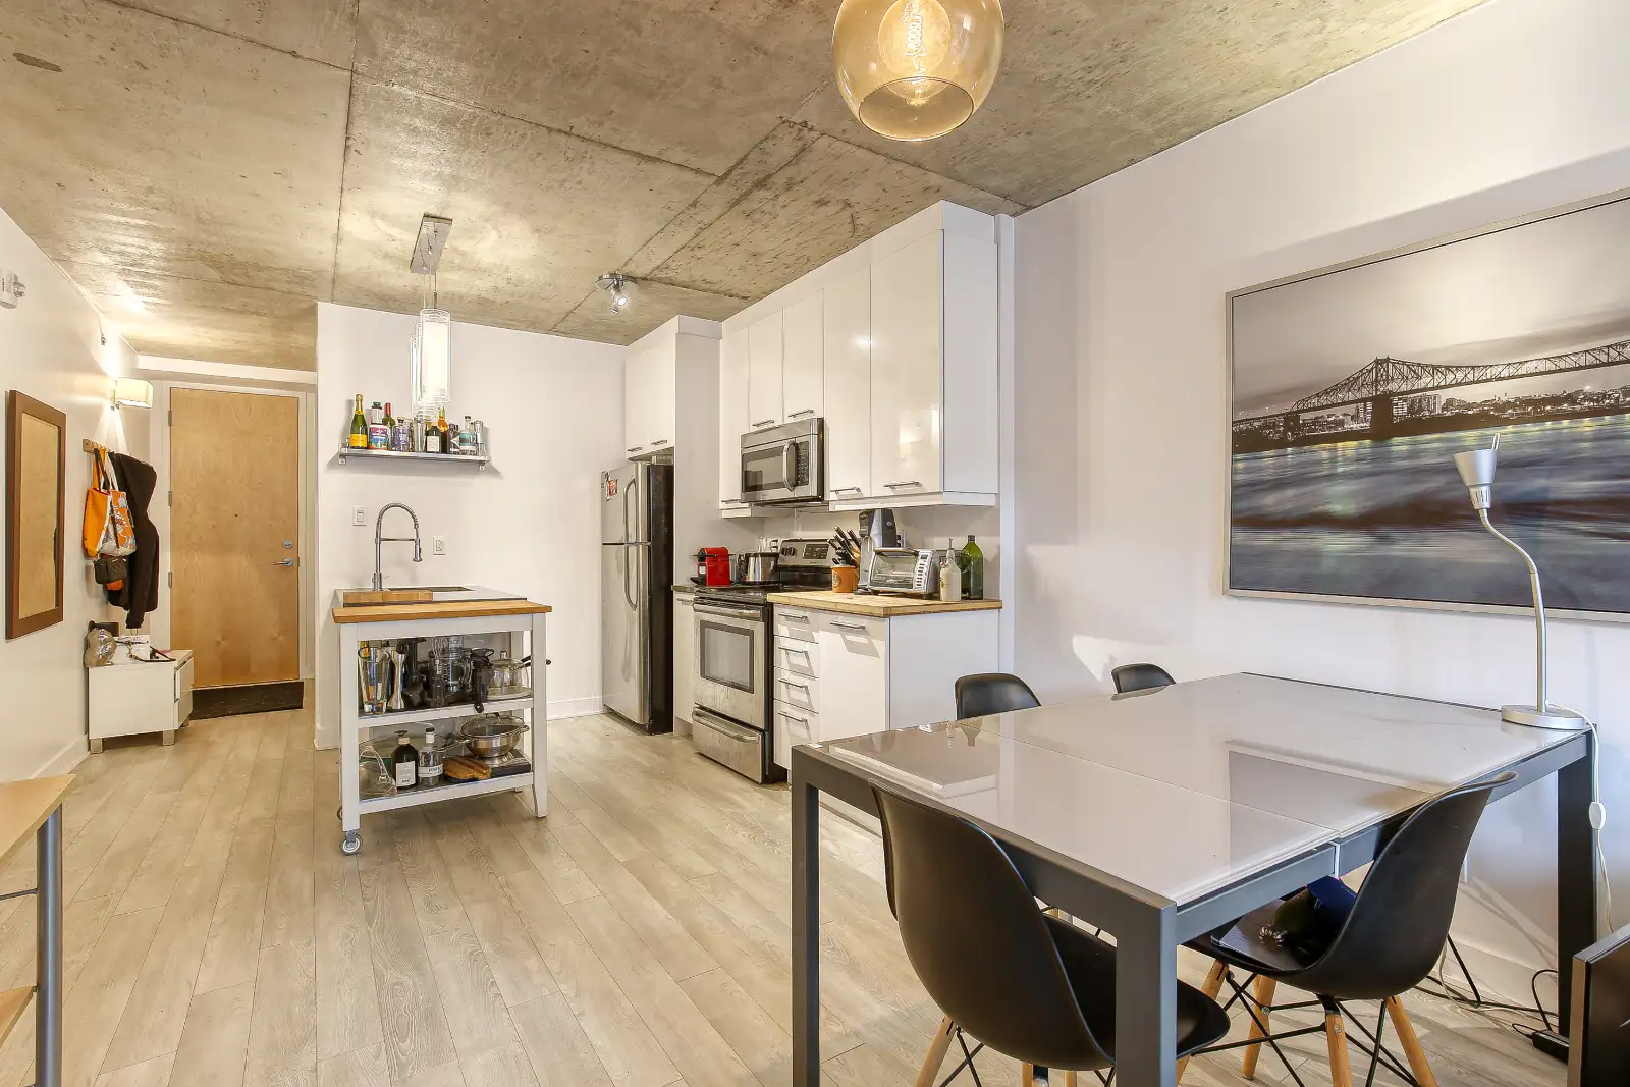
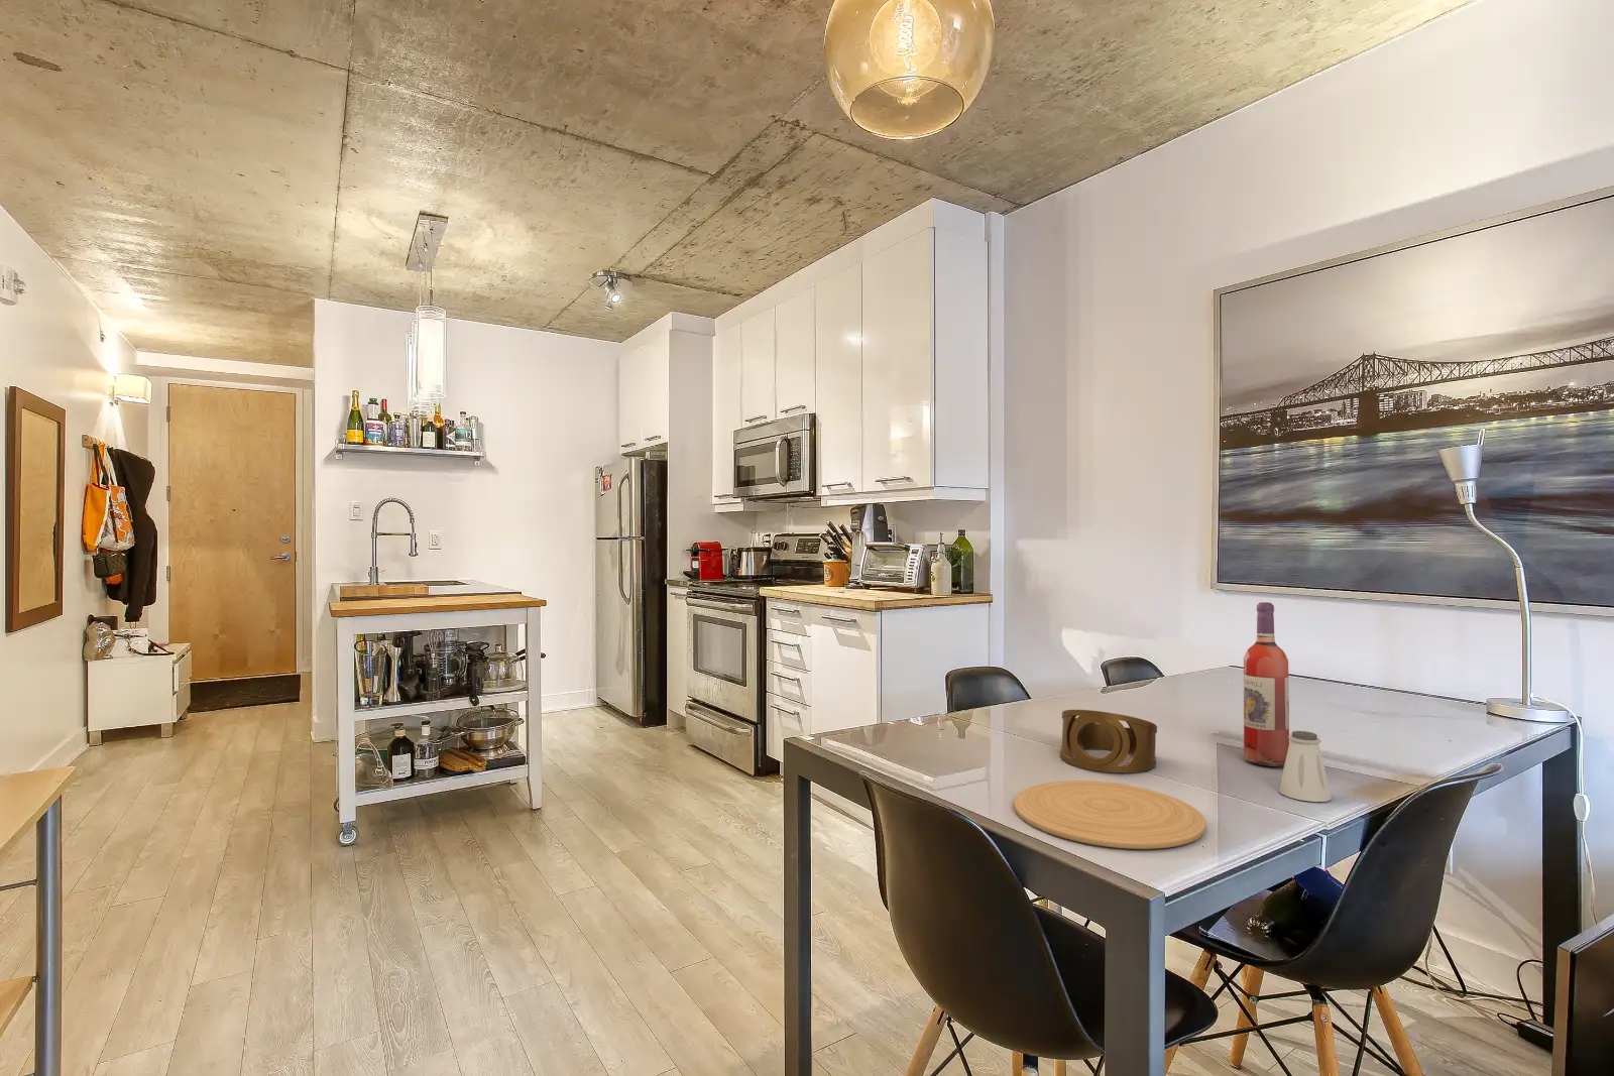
+ wine bottle (1265, 682)
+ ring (1106, 731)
+ plate (1106, 808)
+ saltshaker (1304, 764)
